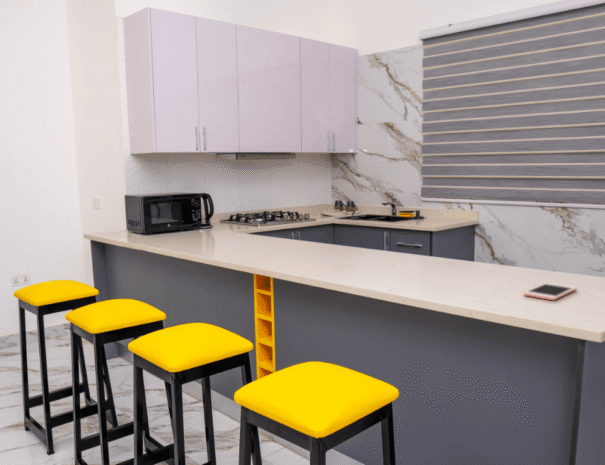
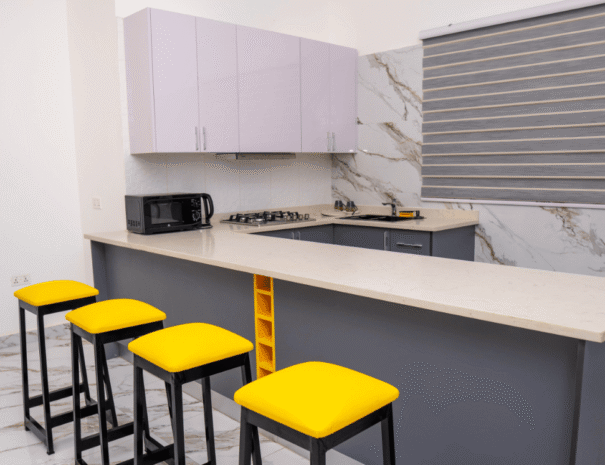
- cell phone (550, 291)
